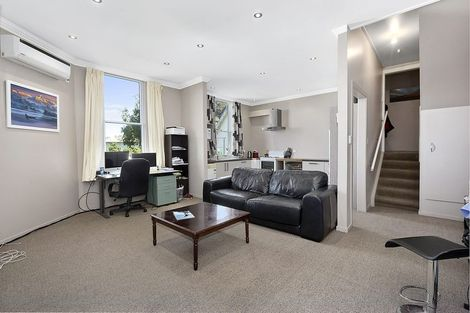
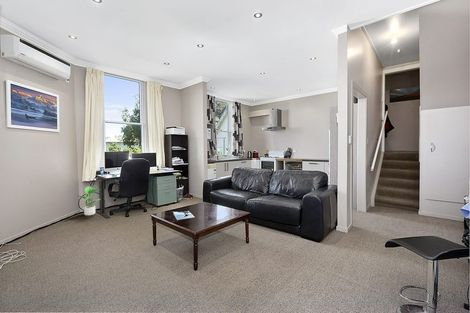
+ potted plant (88, 201)
